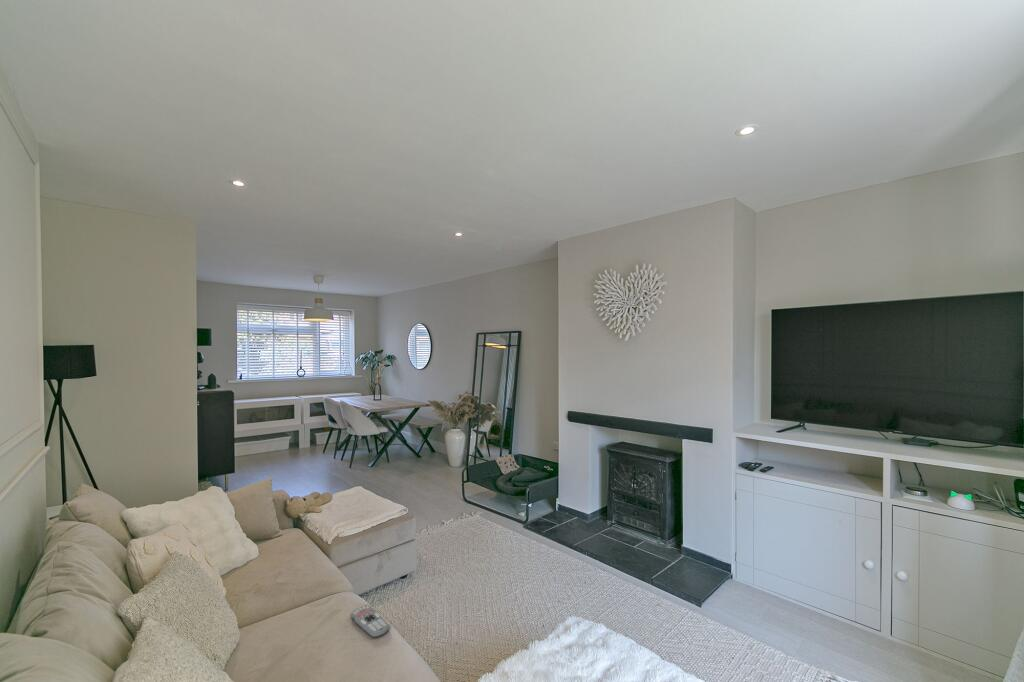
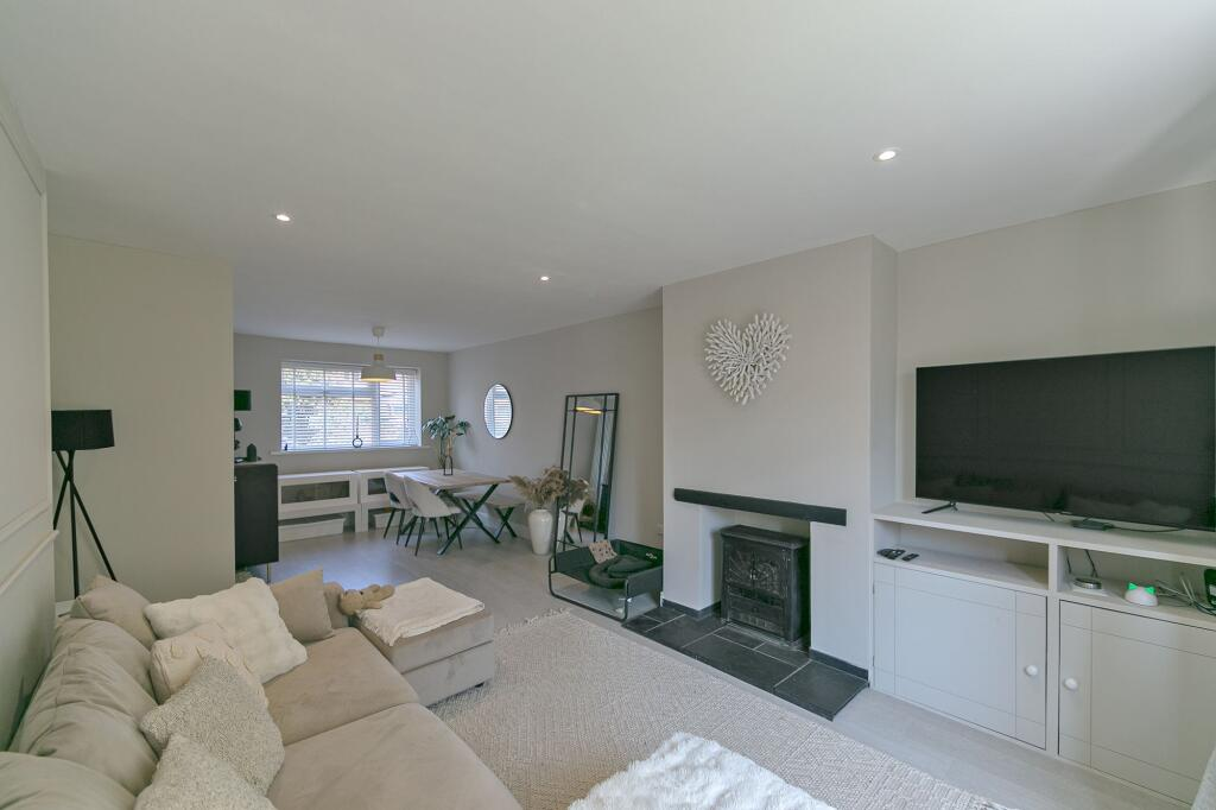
- remote control (370, 620)
